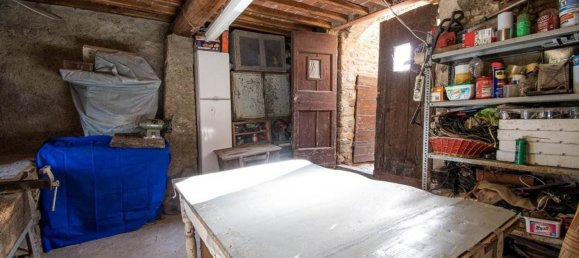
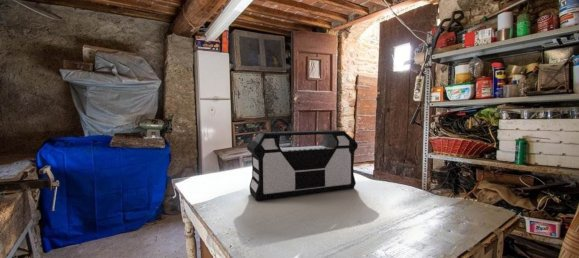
+ toolbox (303, 161)
